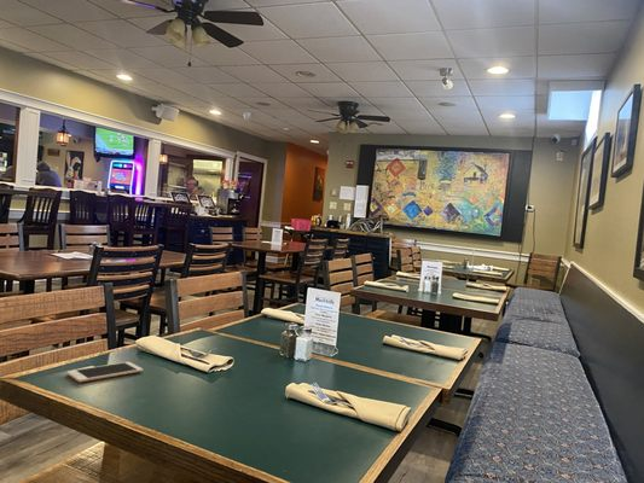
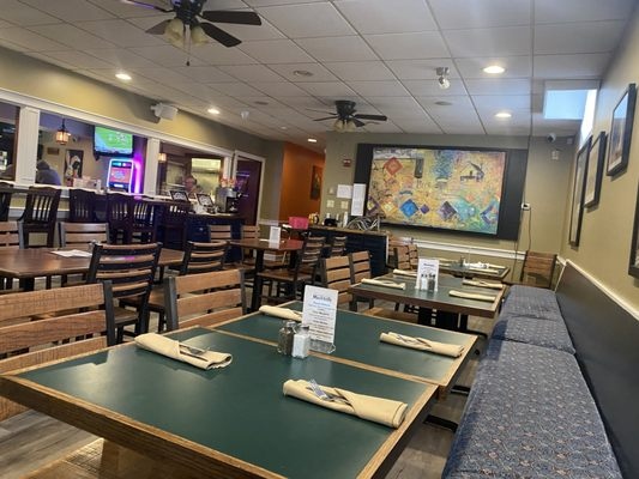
- cell phone (105, 371)
